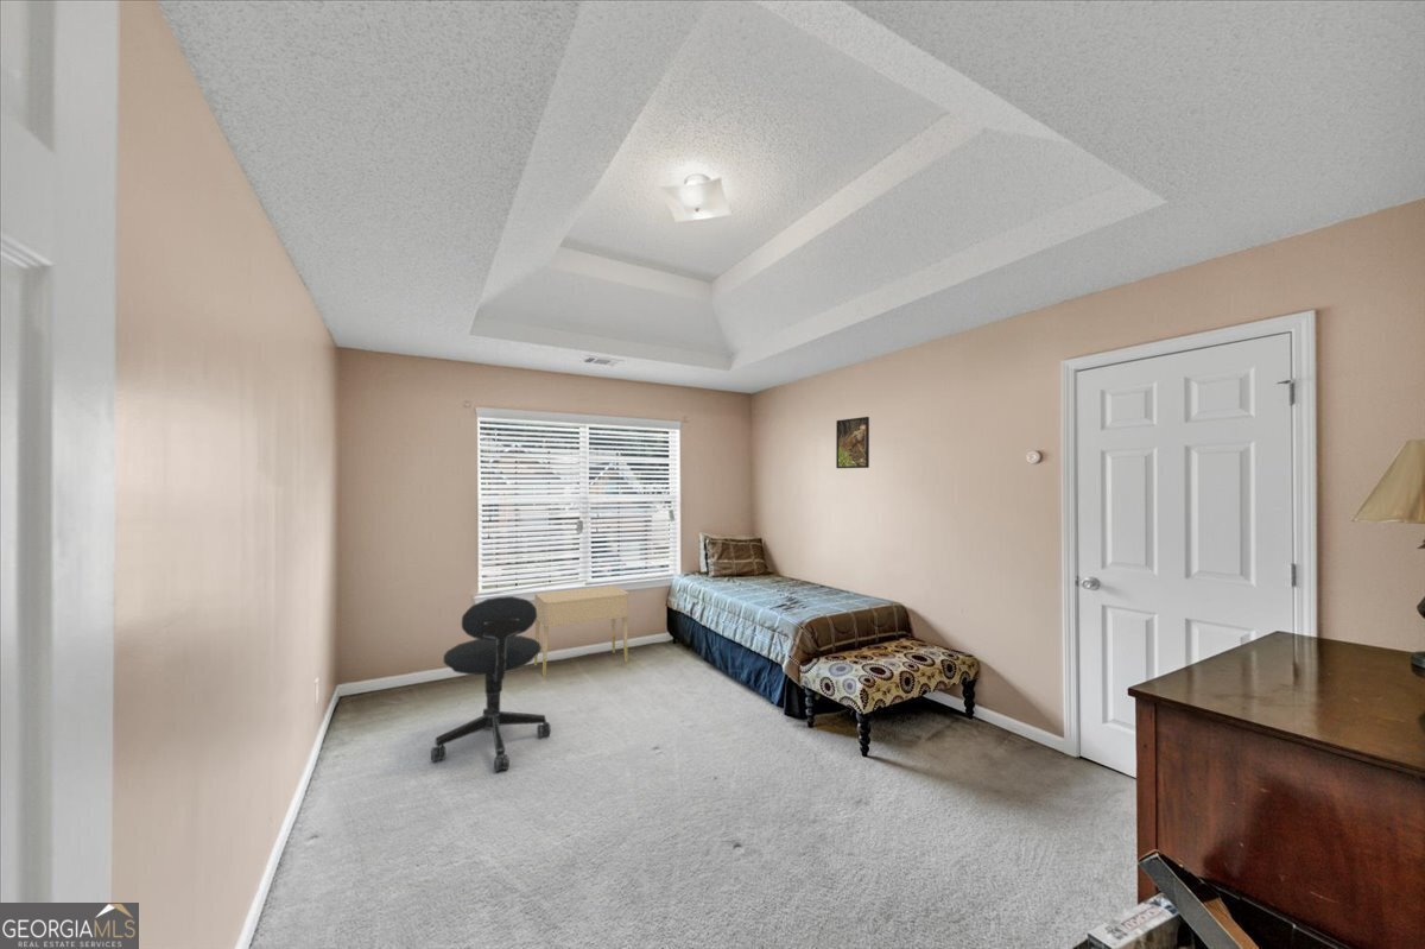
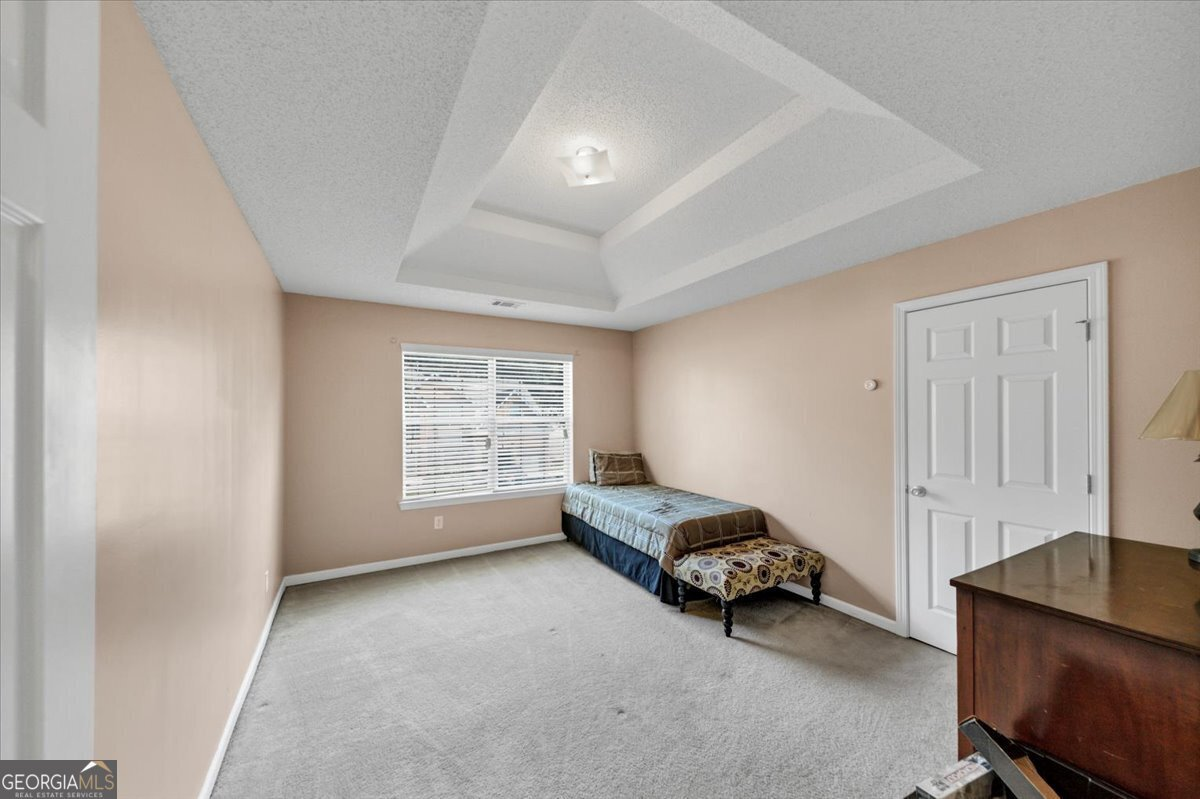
- office chair (493, 668)
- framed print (851, 443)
- nightstand (580, 622)
